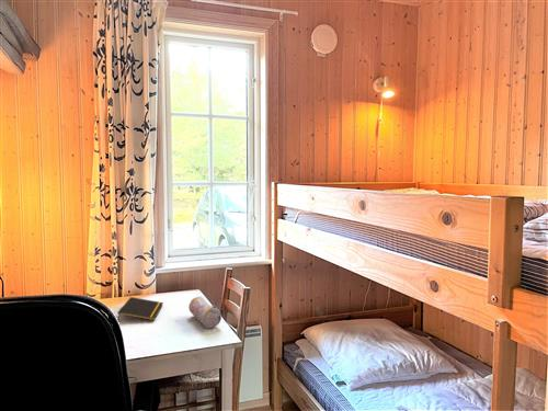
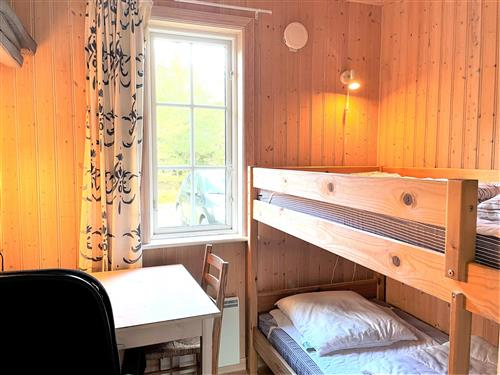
- notepad (141, 308)
- pencil case (204, 311)
